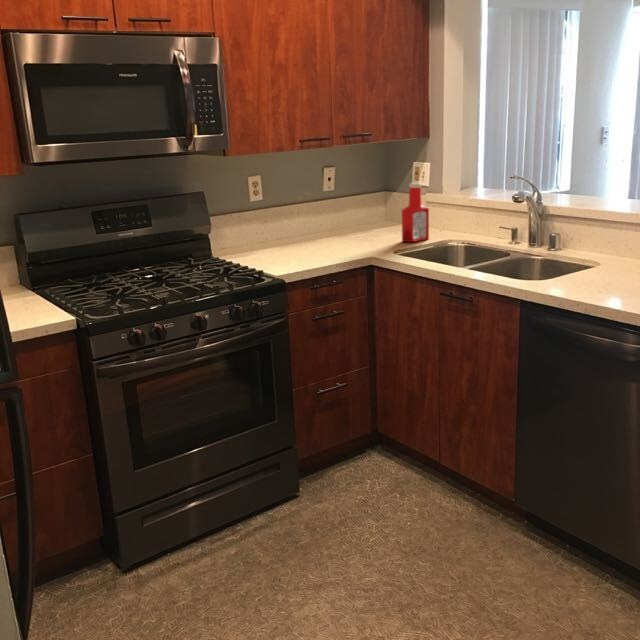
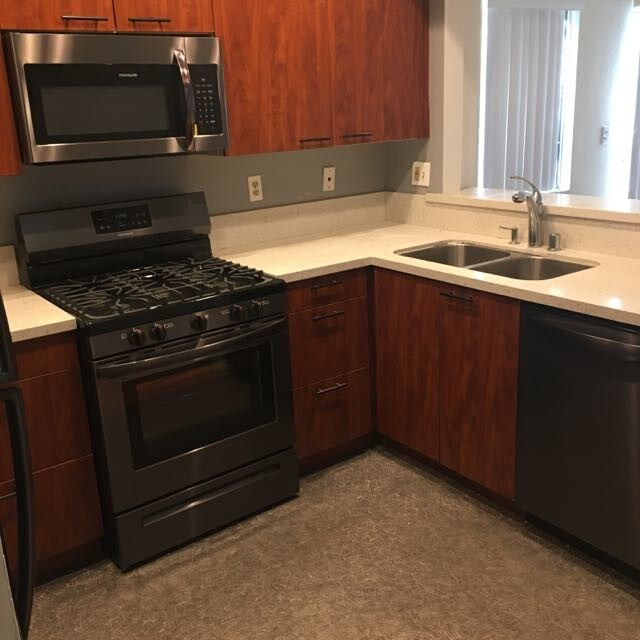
- soap bottle (415, 212)
